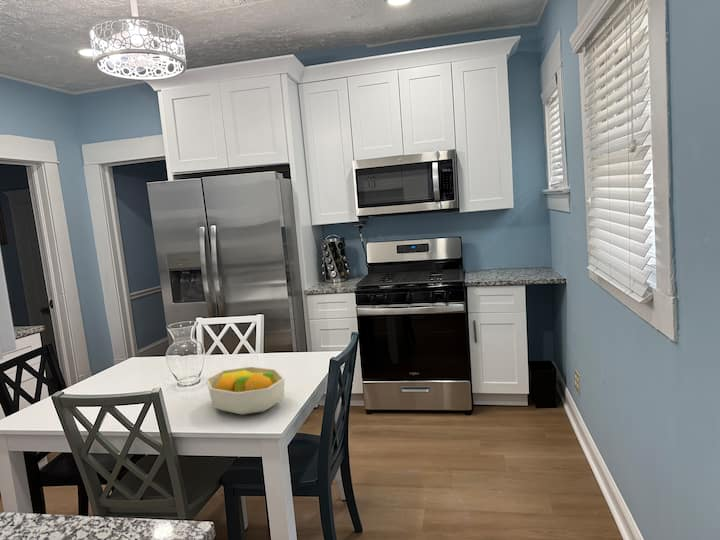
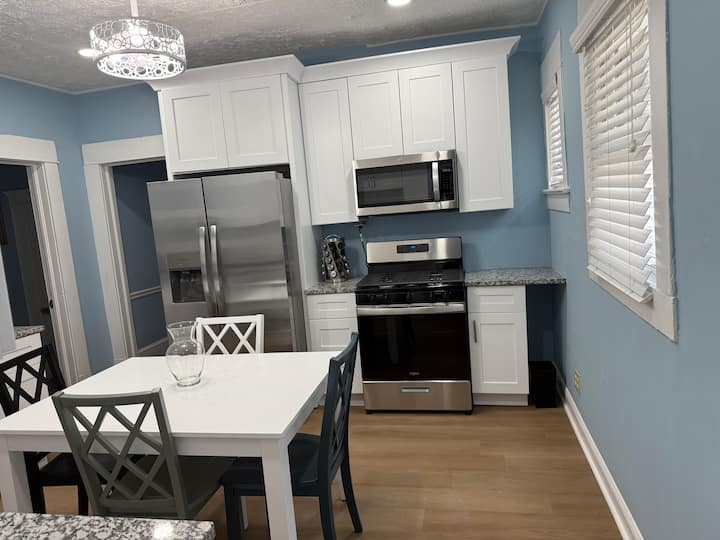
- fruit bowl (245, 385)
